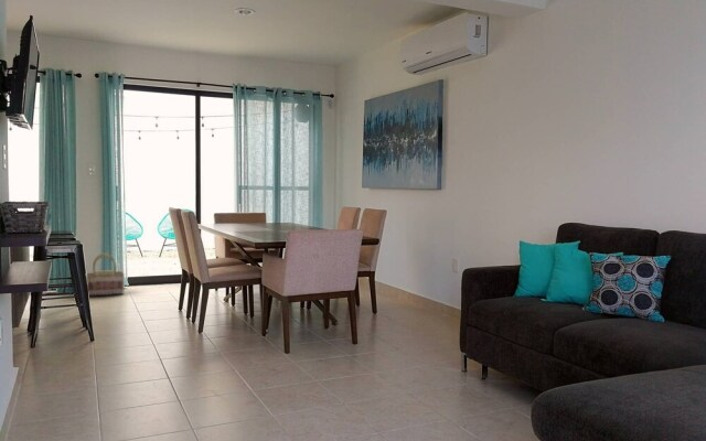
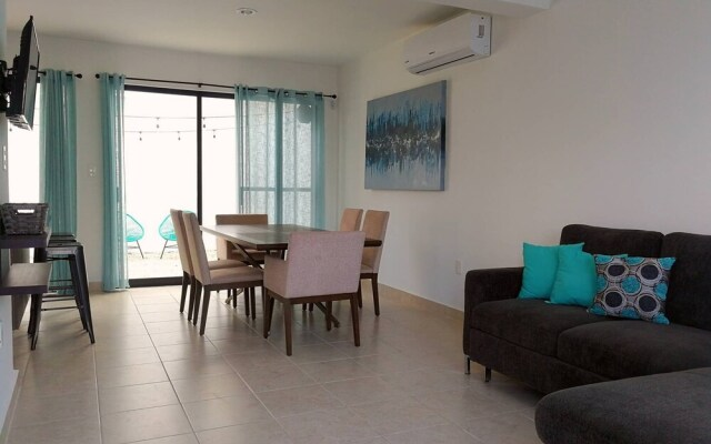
- basket (105, 273)
